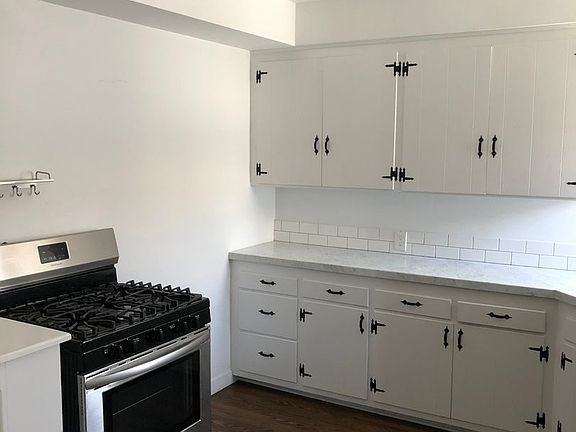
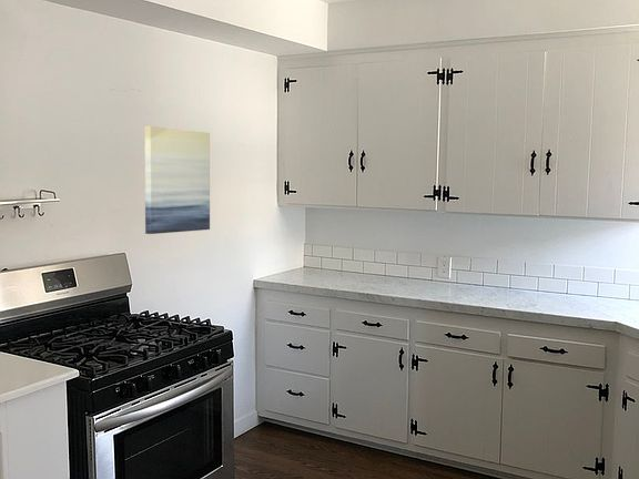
+ wall art (179, 181)
